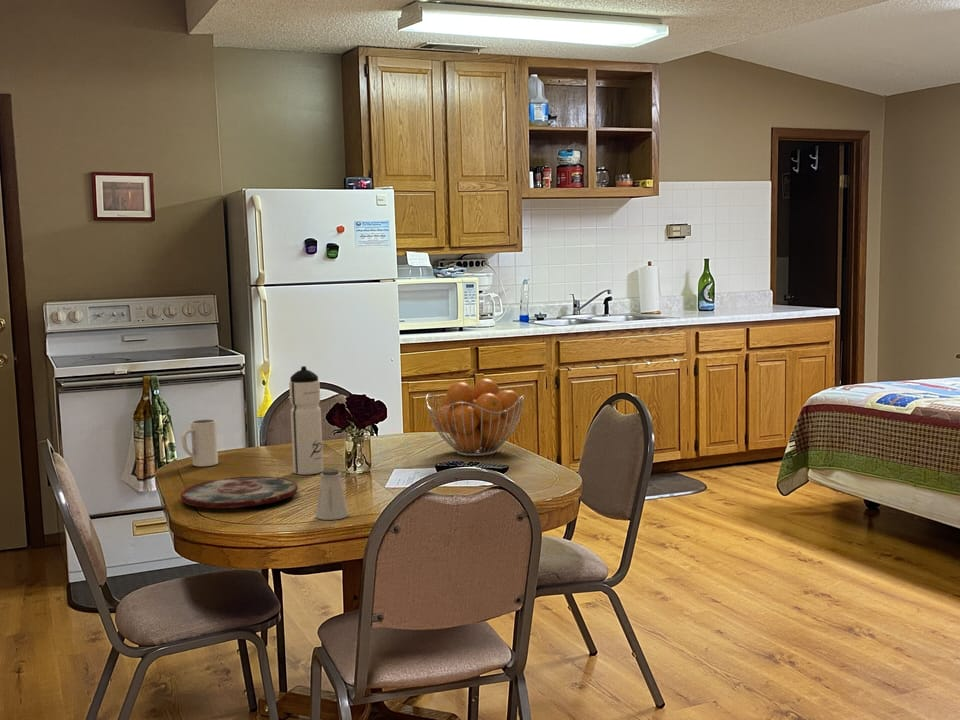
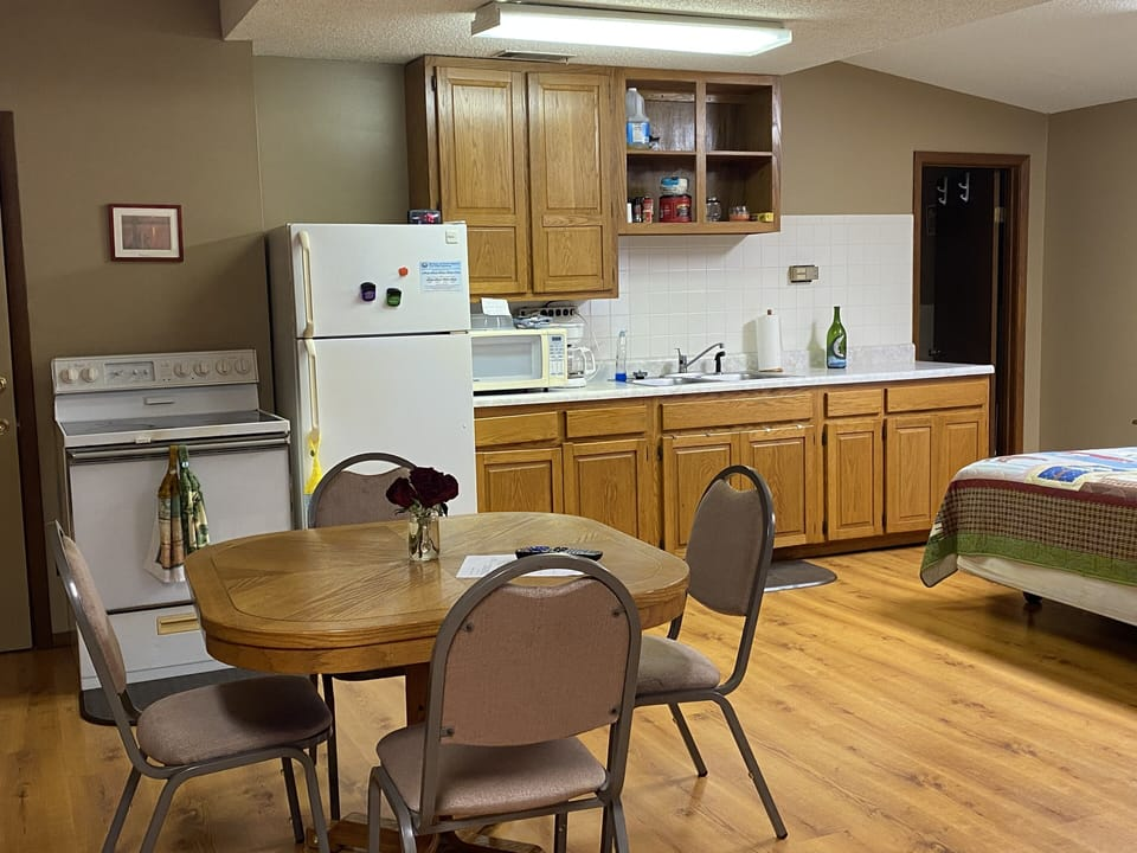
- water bottle (306, 419)
- mug (199, 443)
- saltshaker (331, 493)
- plate (240, 491)
- fruit basket (475, 416)
